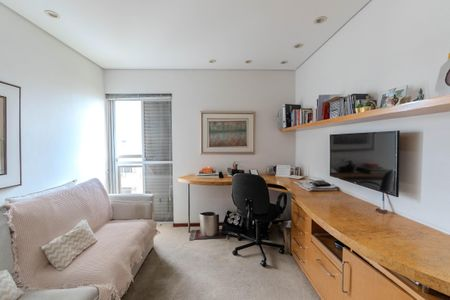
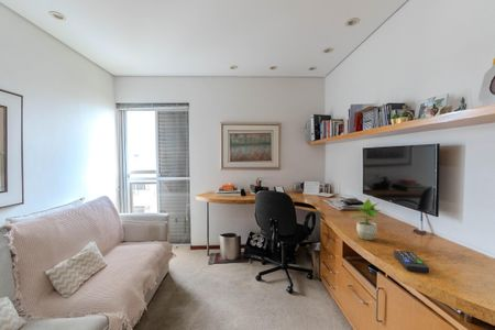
+ potted plant (364, 218)
+ remote control (409, 260)
